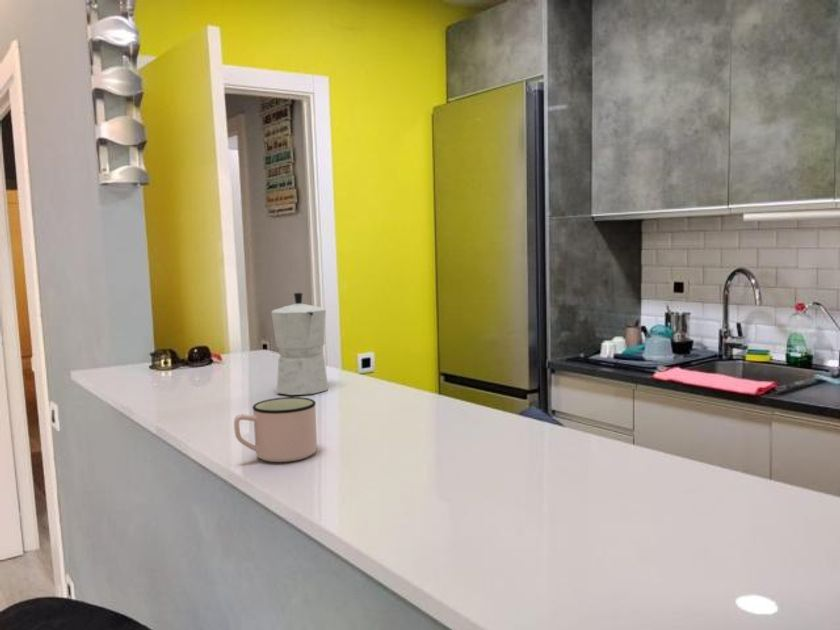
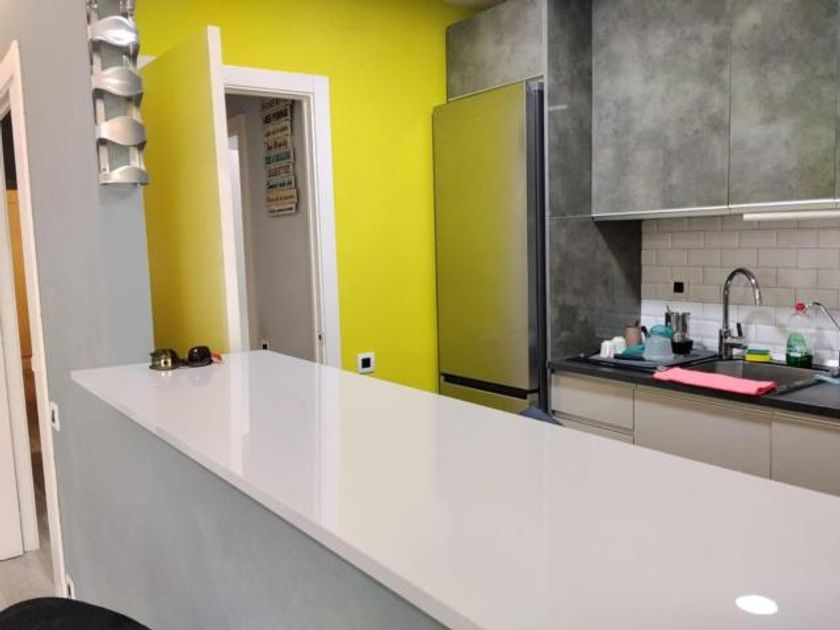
- moka pot (298, 340)
- mug (276, 430)
